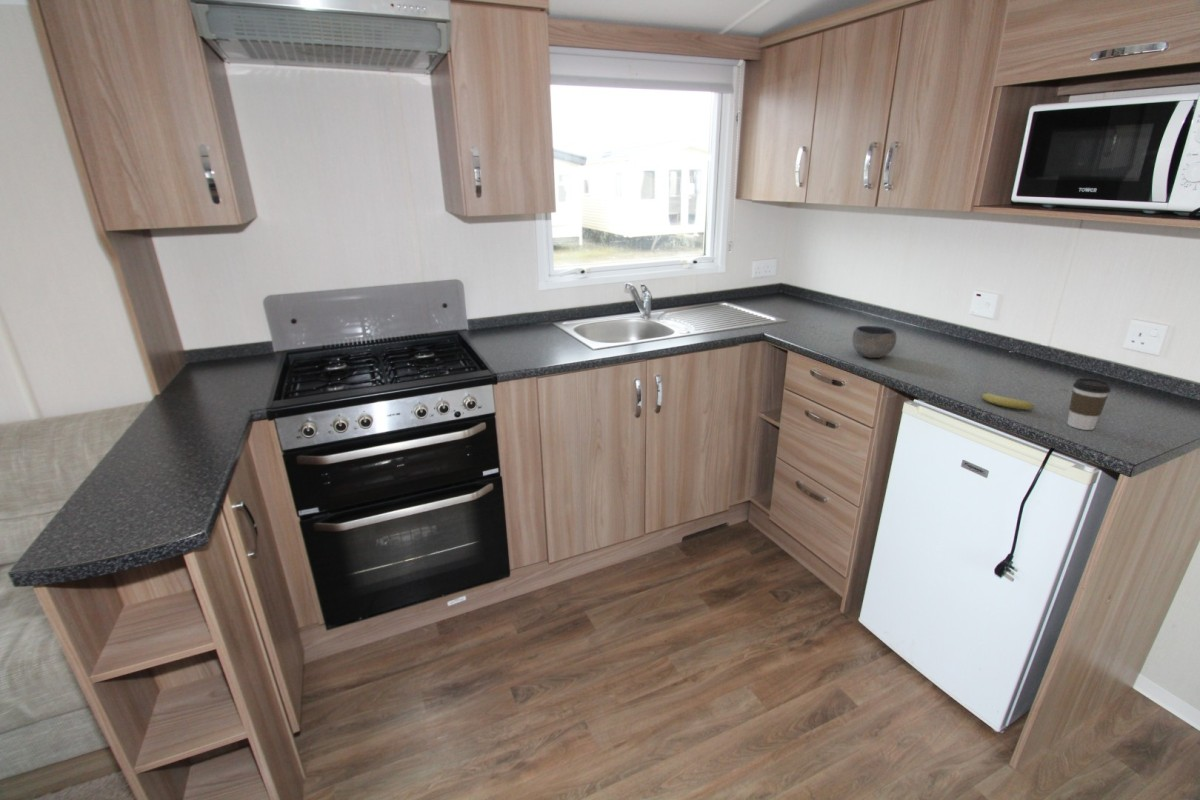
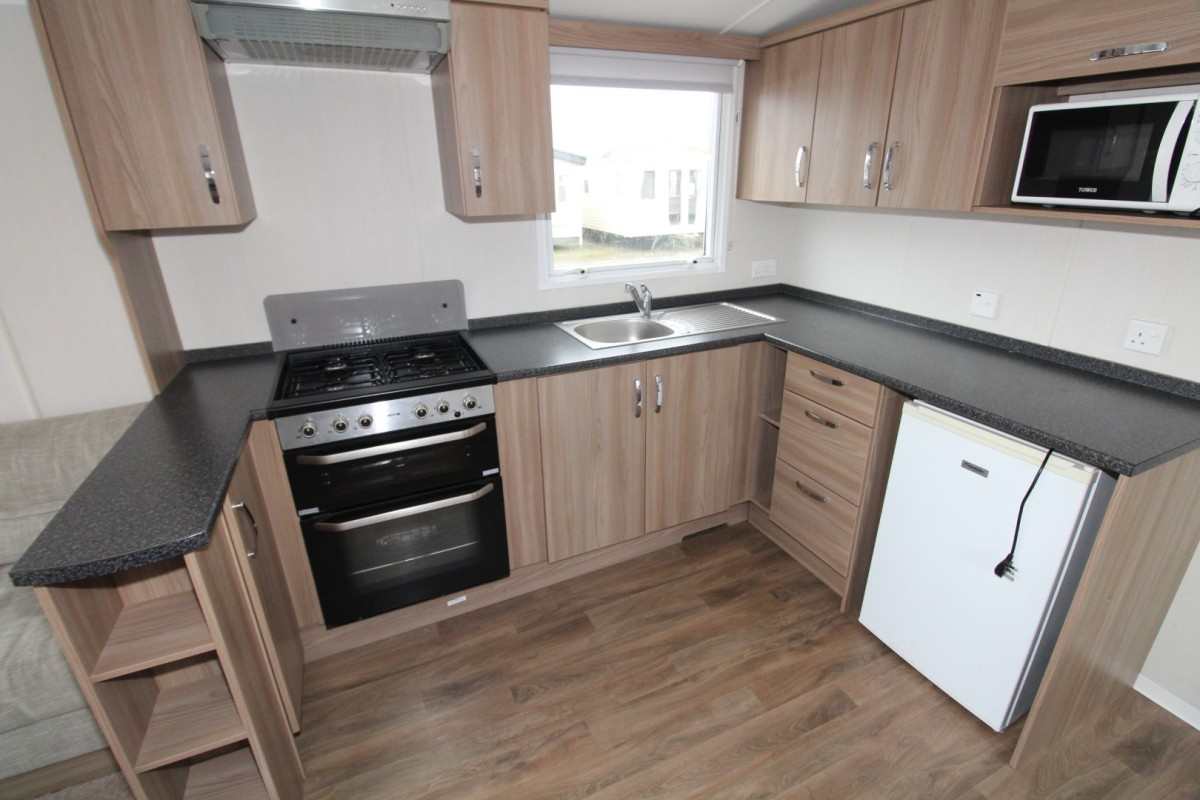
- coffee cup (1086, 404)
- fruit (1003, 399)
- bowl (873, 342)
